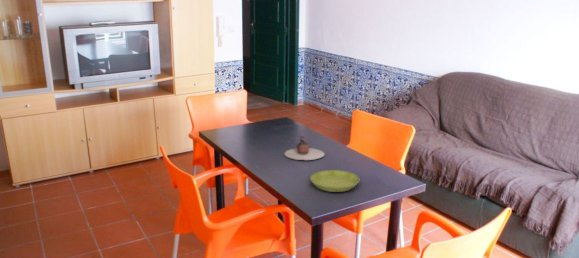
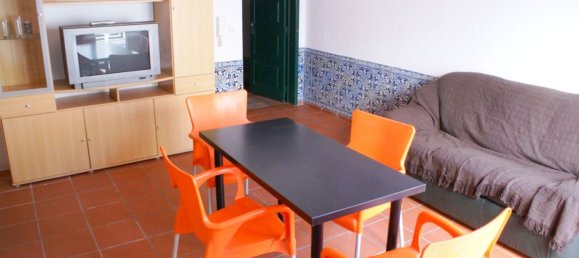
- teapot (304, 145)
- saucer (334, 181)
